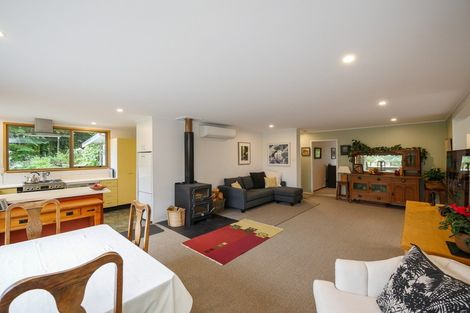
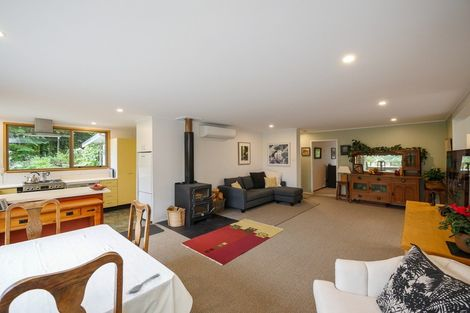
+ spoon (146, 281)
